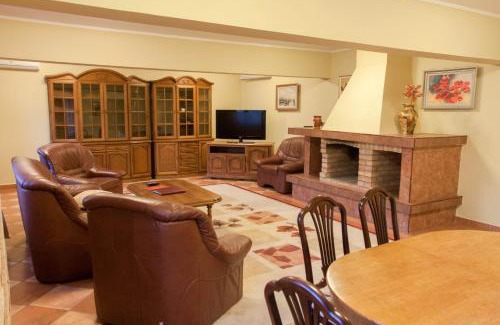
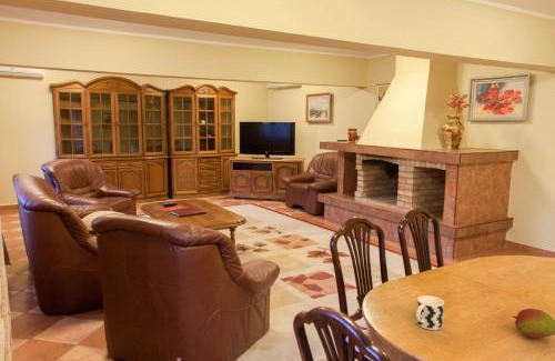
+ fruit (534, 323)
+ cup (427, 313)
